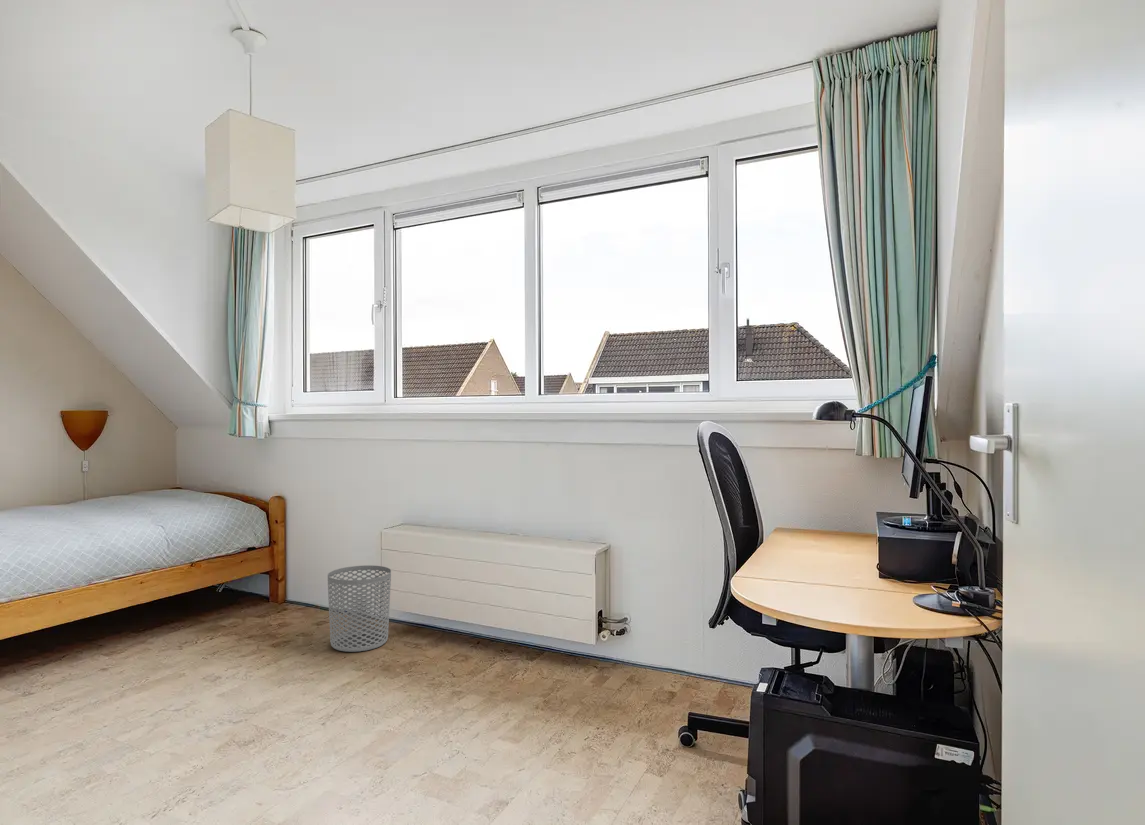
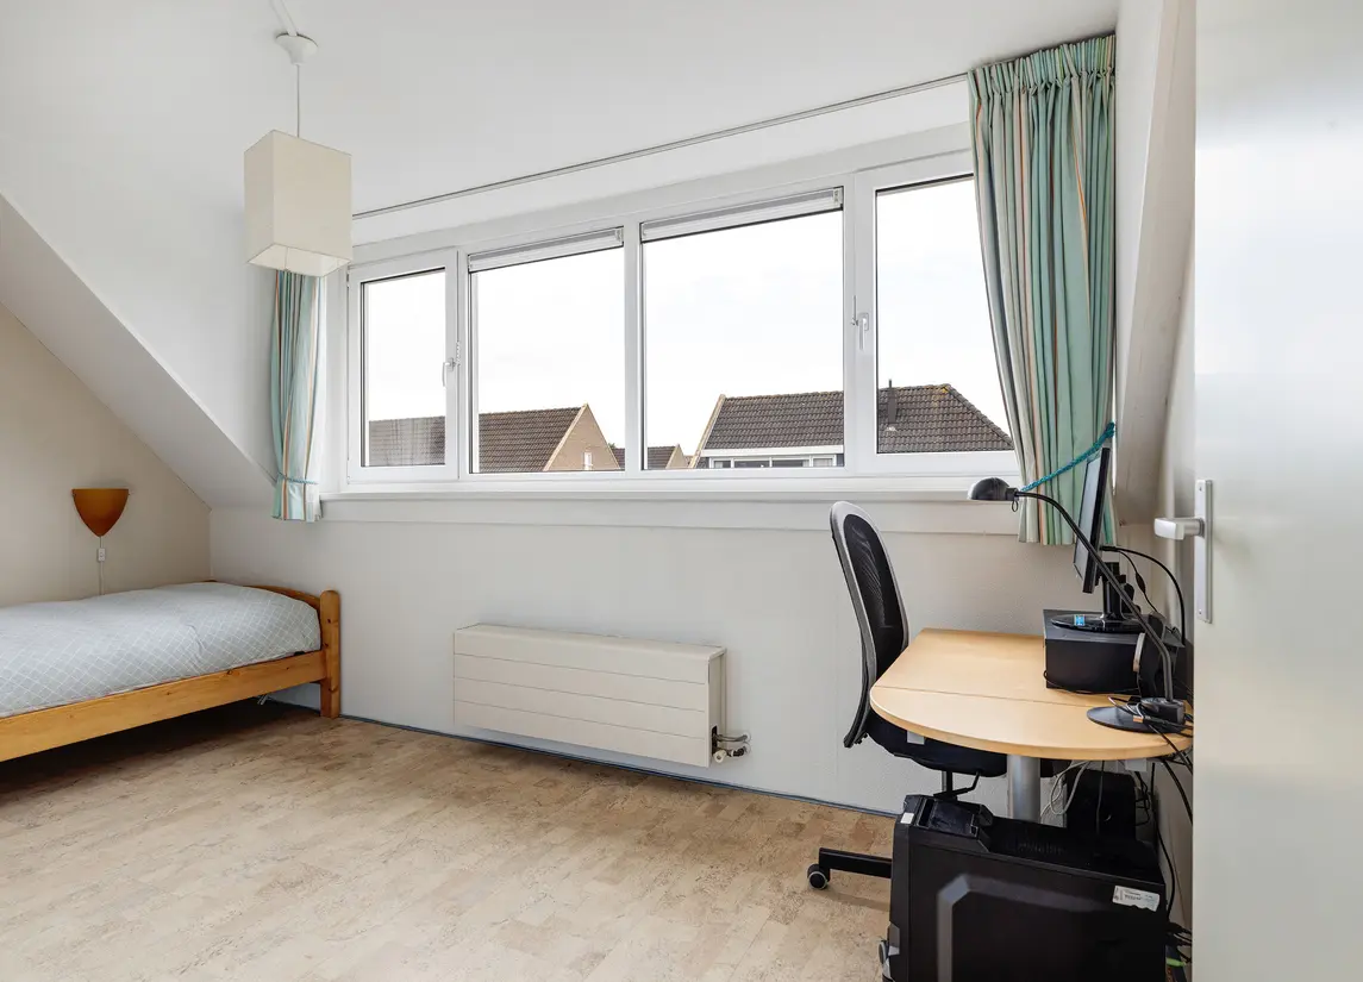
- waste bin (359, 608)
